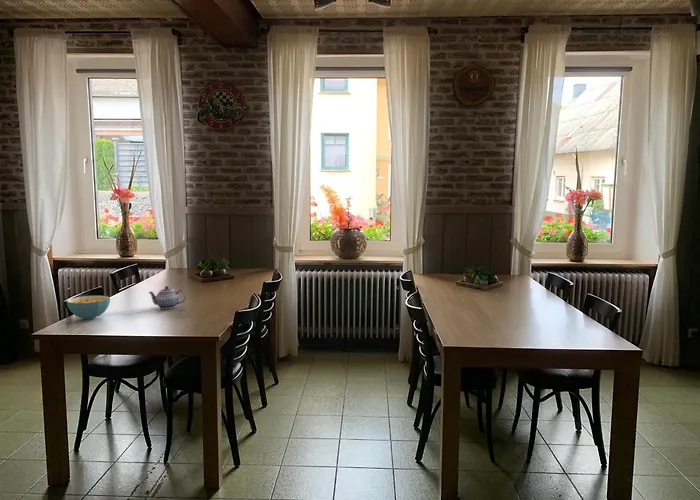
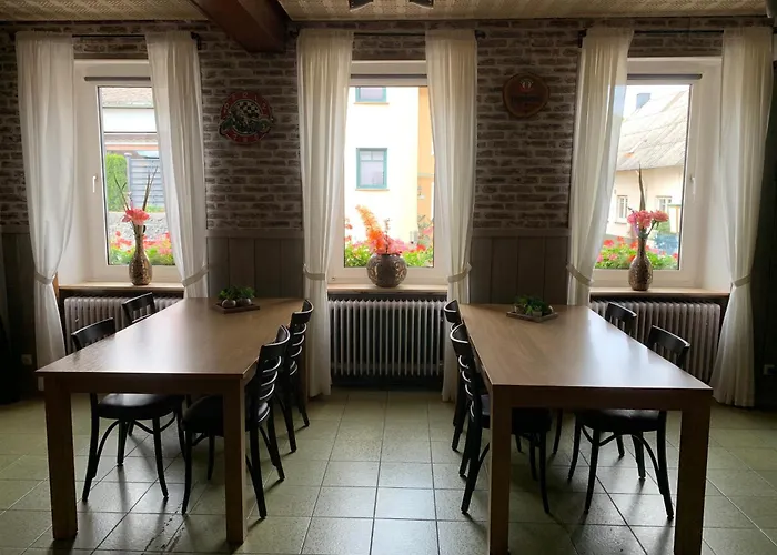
- cereal bowl (89, 308)
- teapot (167, 296)
